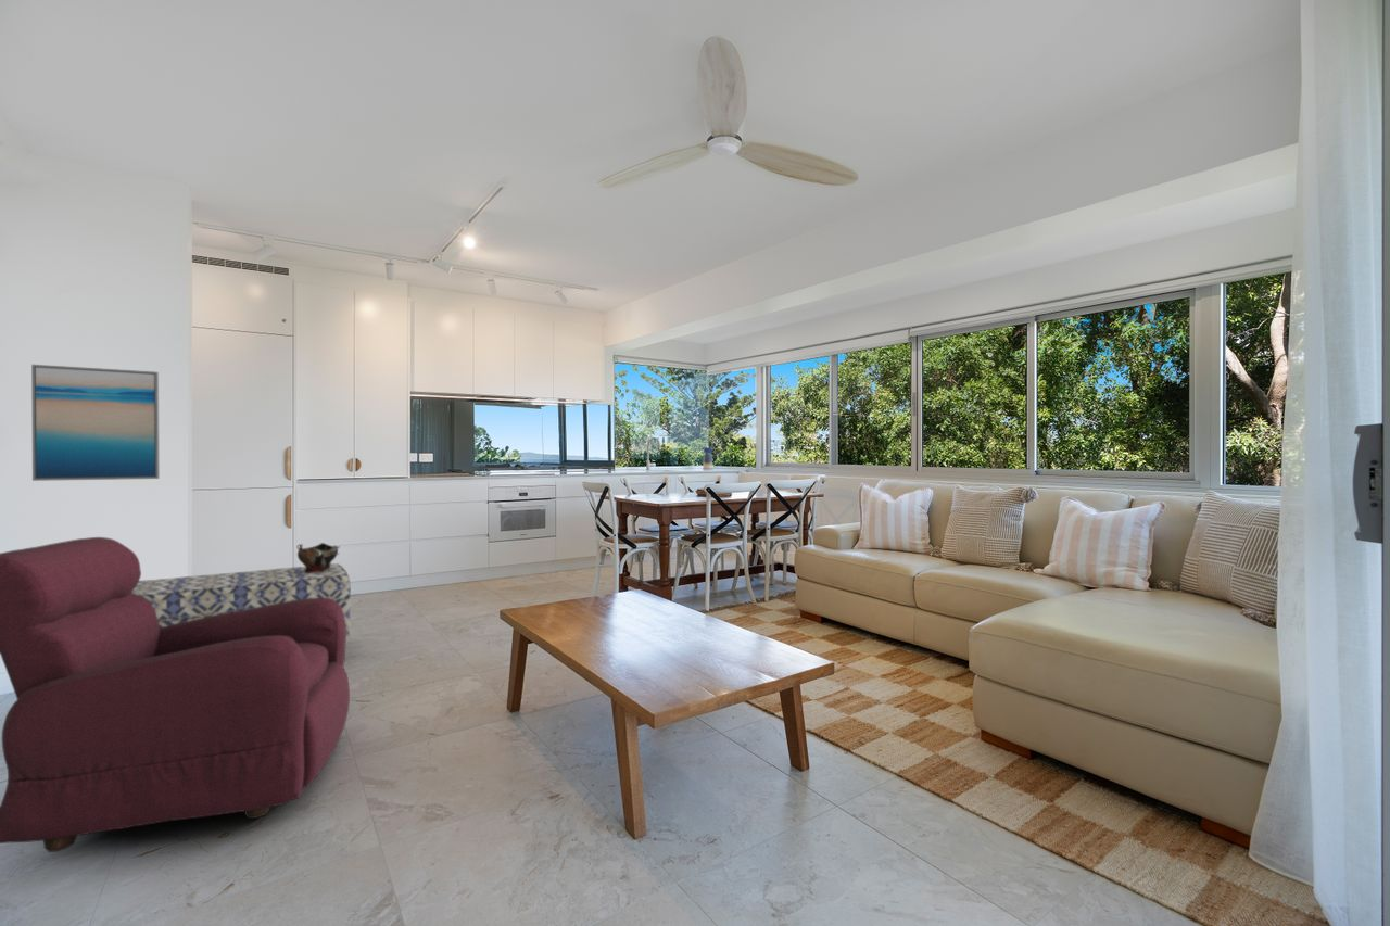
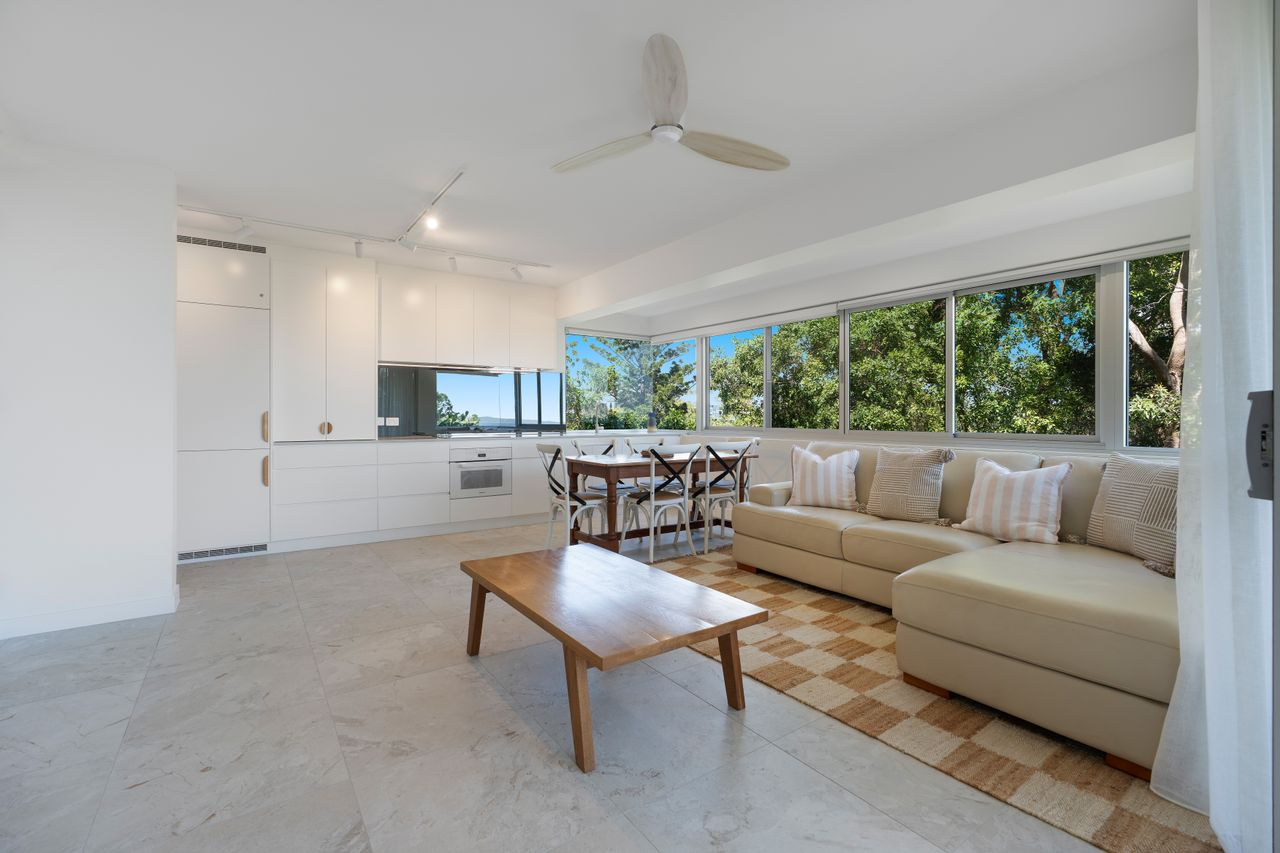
- decorative bowl (320, 556)
- bench (232, 611)
- armchair (193, 664)
- wall art (98, 423)
